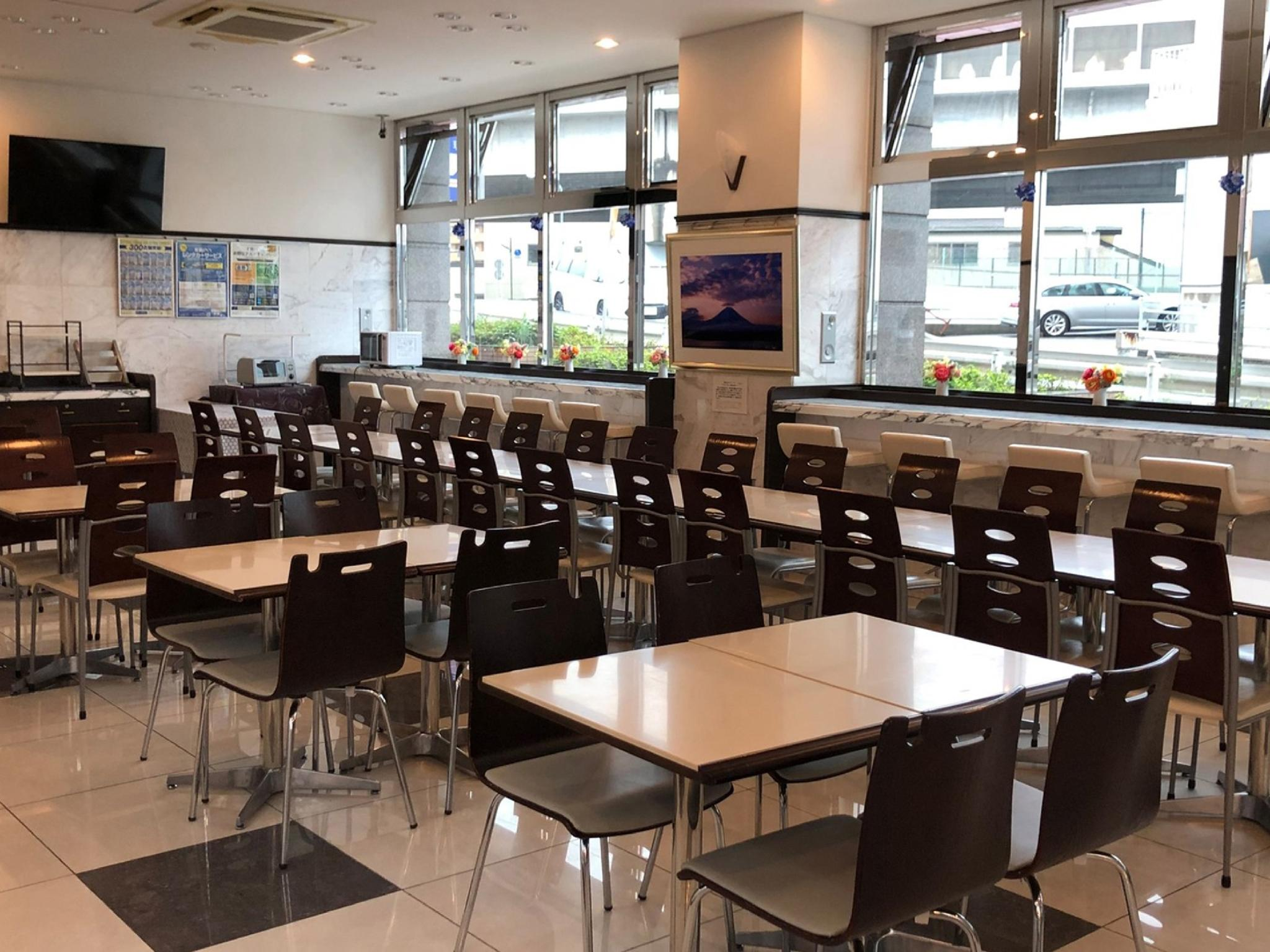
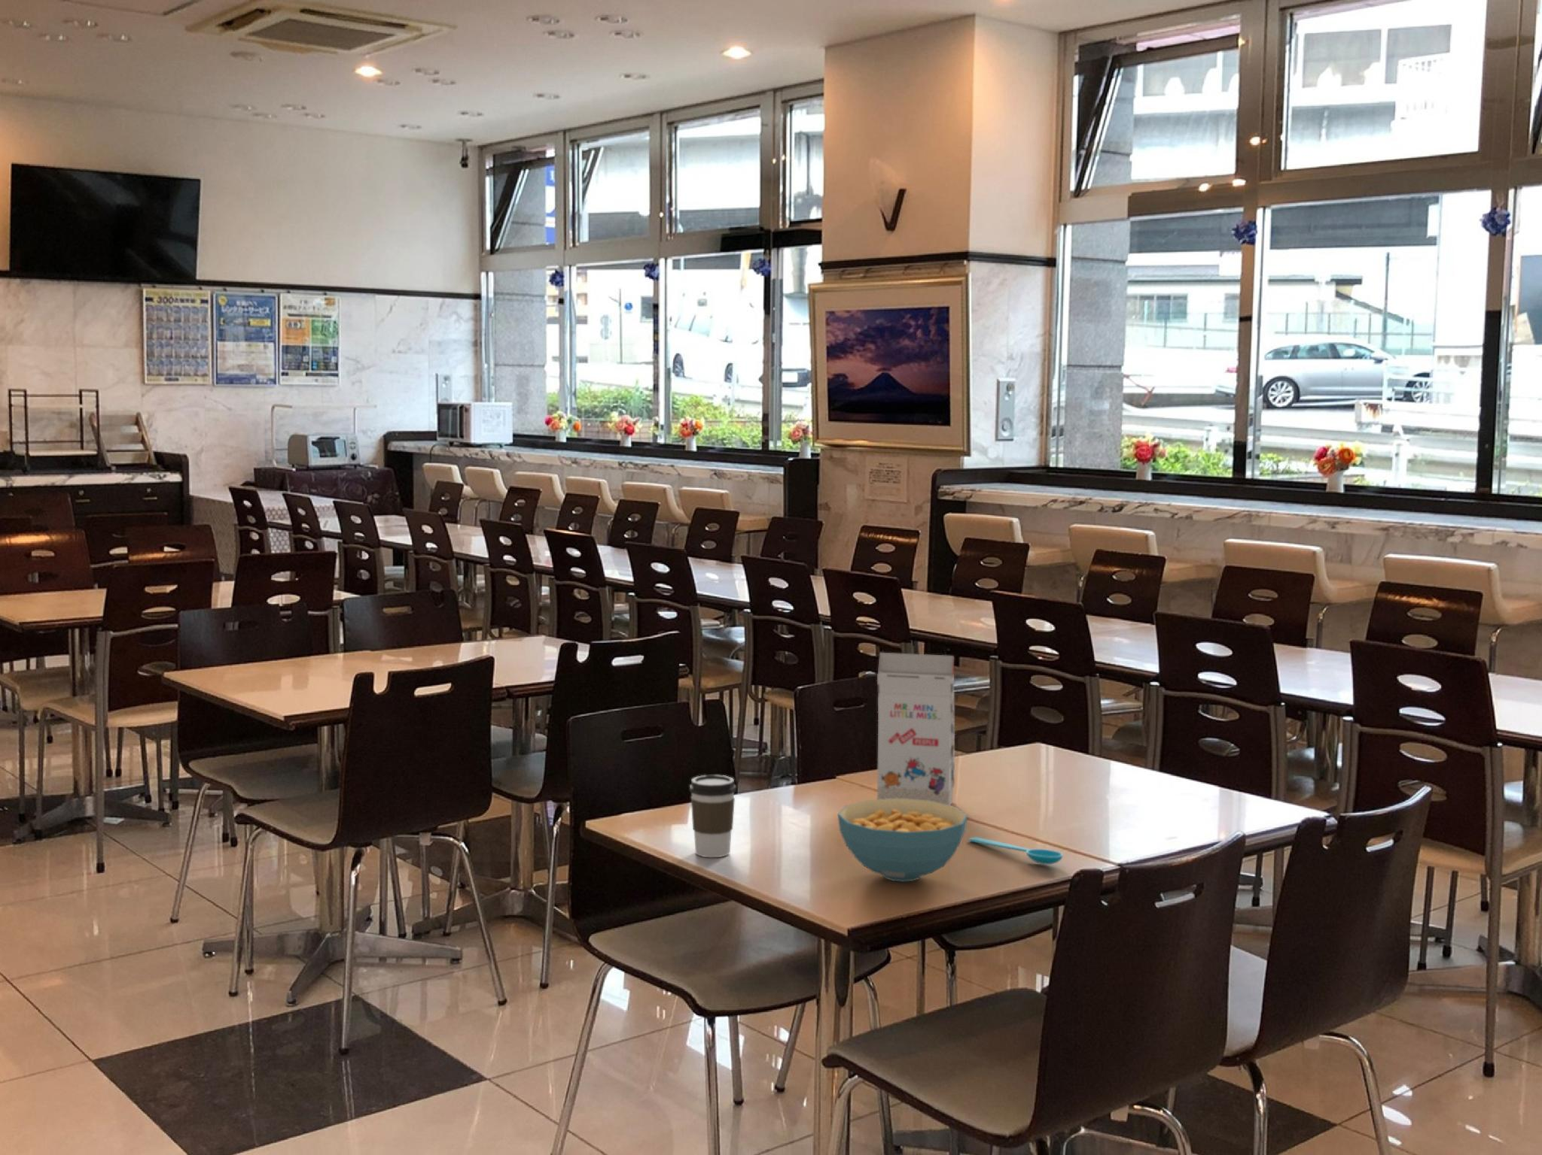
+ coffee cup (713, 815)
+ cereal bowl (902, 846)
+ spoon (1014, 848)
+ gift box (917, 728)
